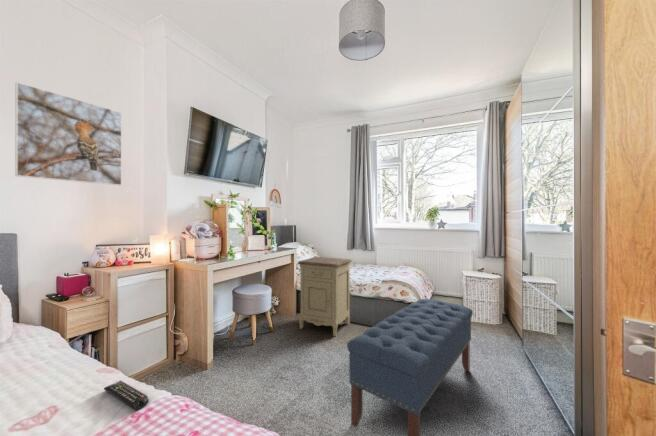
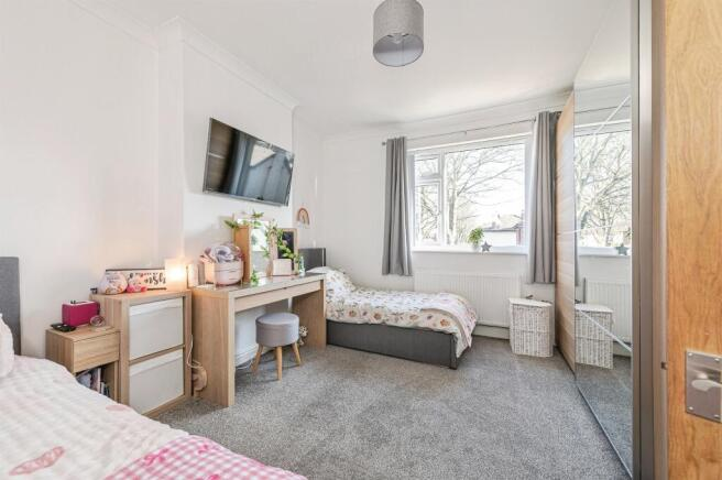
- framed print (74, 140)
- remote control (125, 394)
- nightstand (323, 294)
- bench (419, 355)
